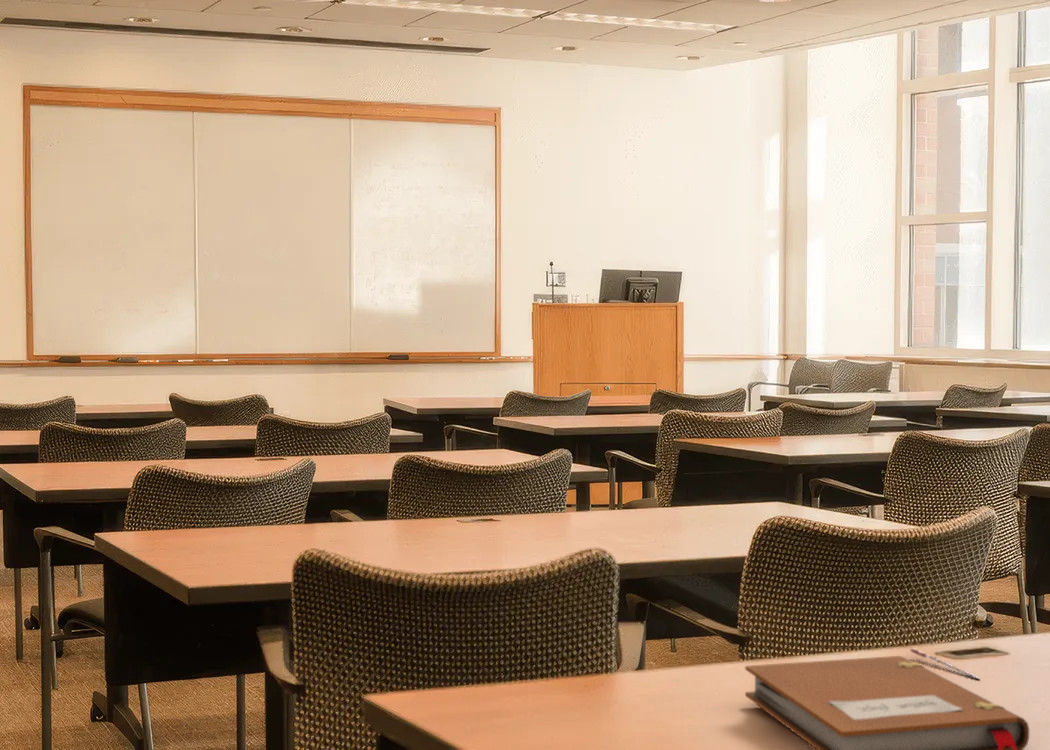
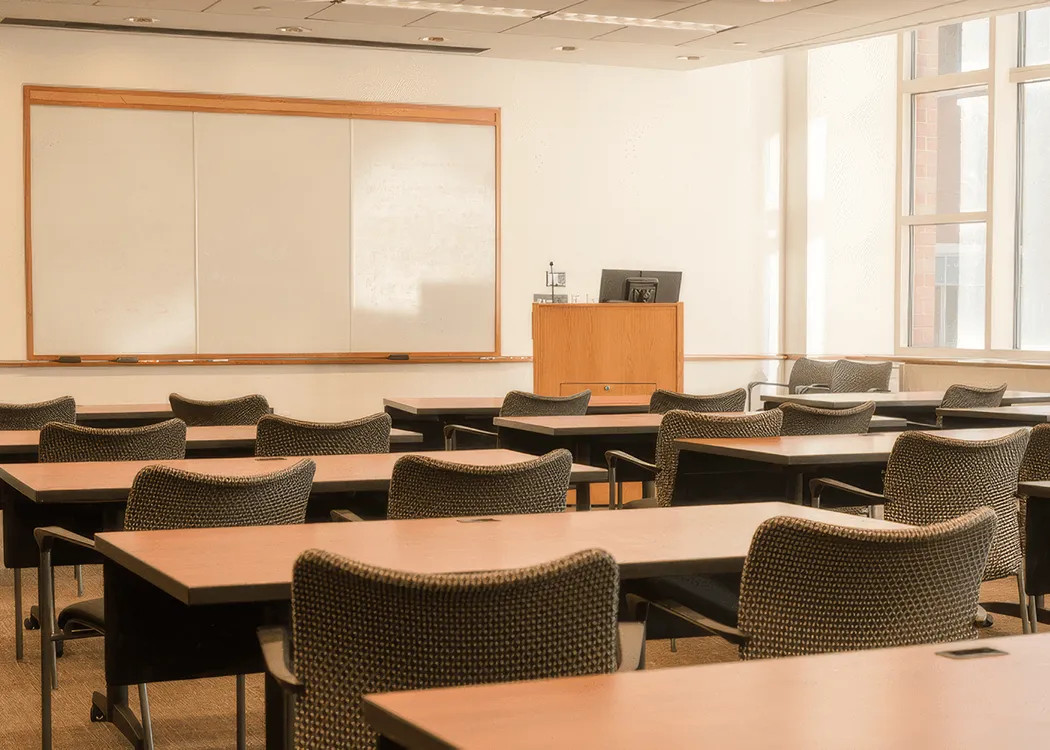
- pen (943, 663)
- notebook (881, 707)
